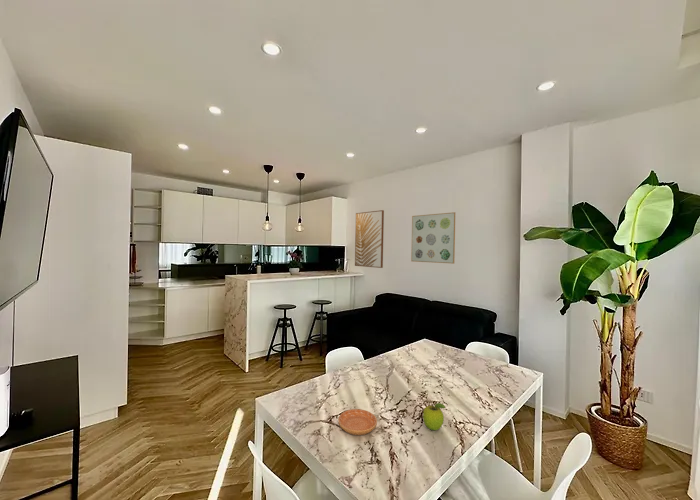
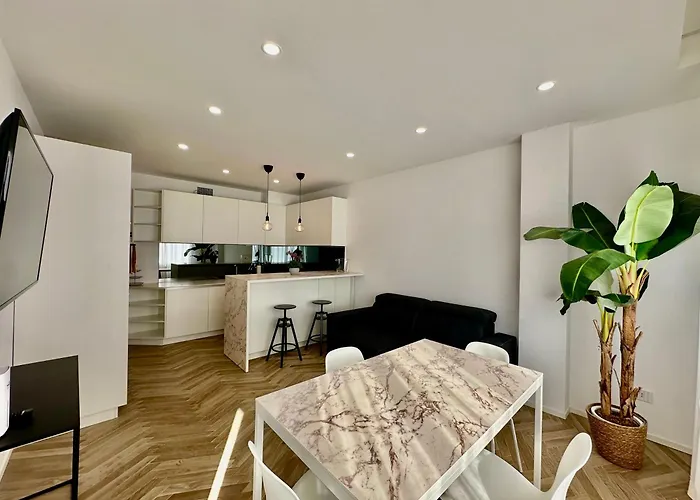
- wall art (368, 239)
- wall art (432, 238)
- fruit (434, 415)
- saucer (357, 422)
